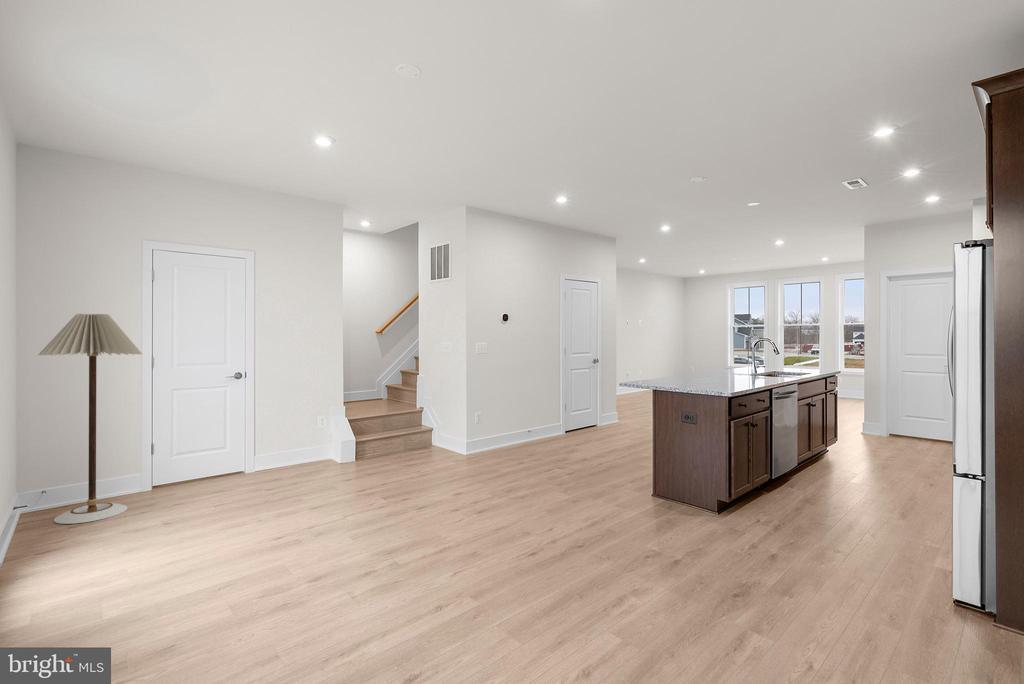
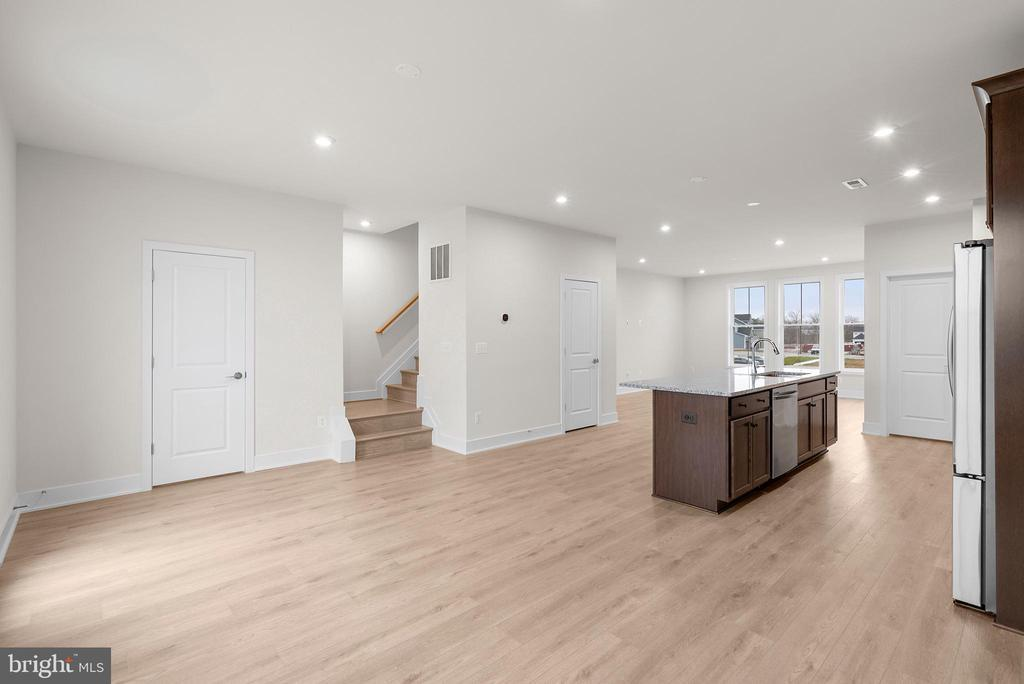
- floor lamp (92, 413)
